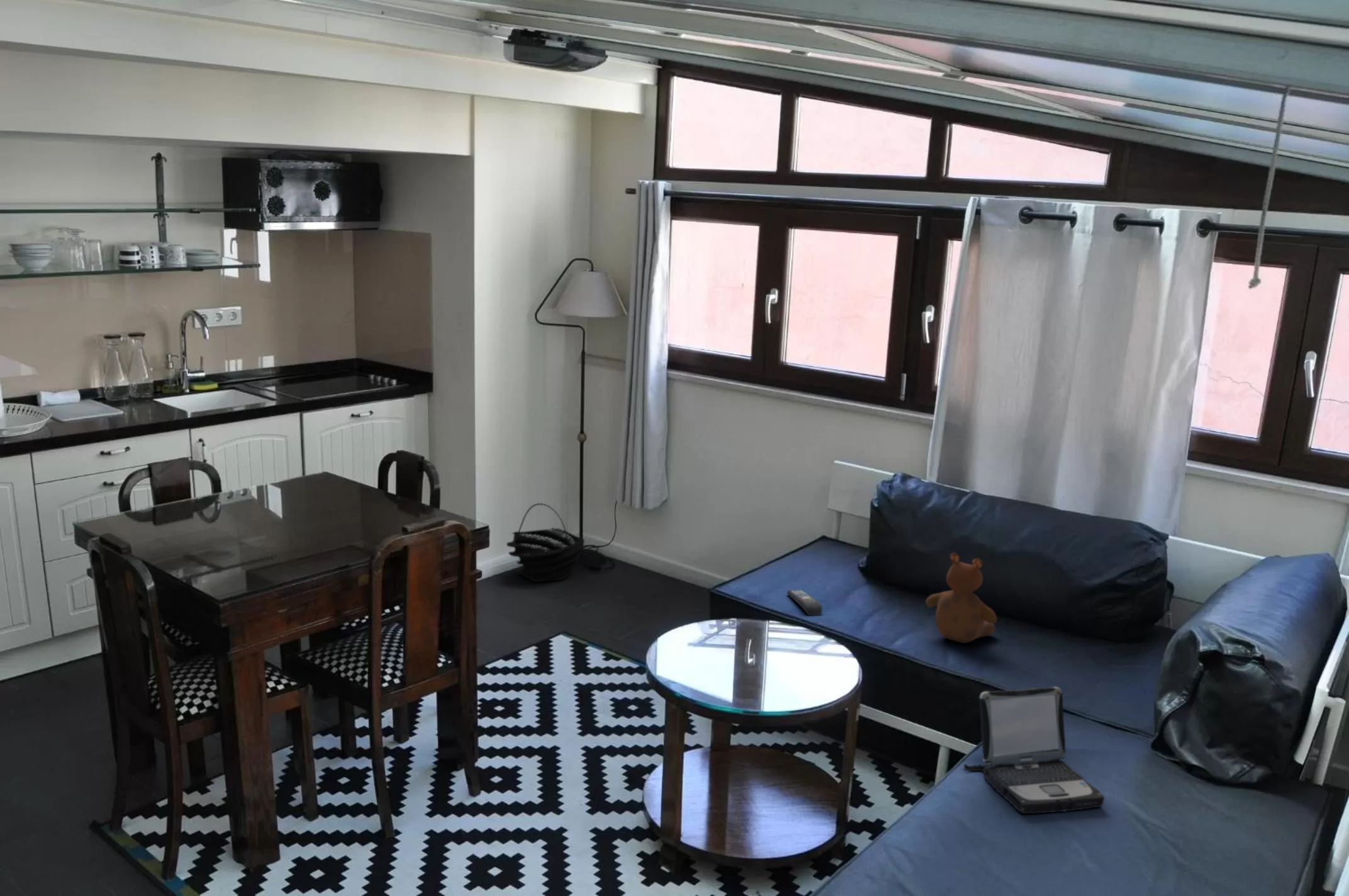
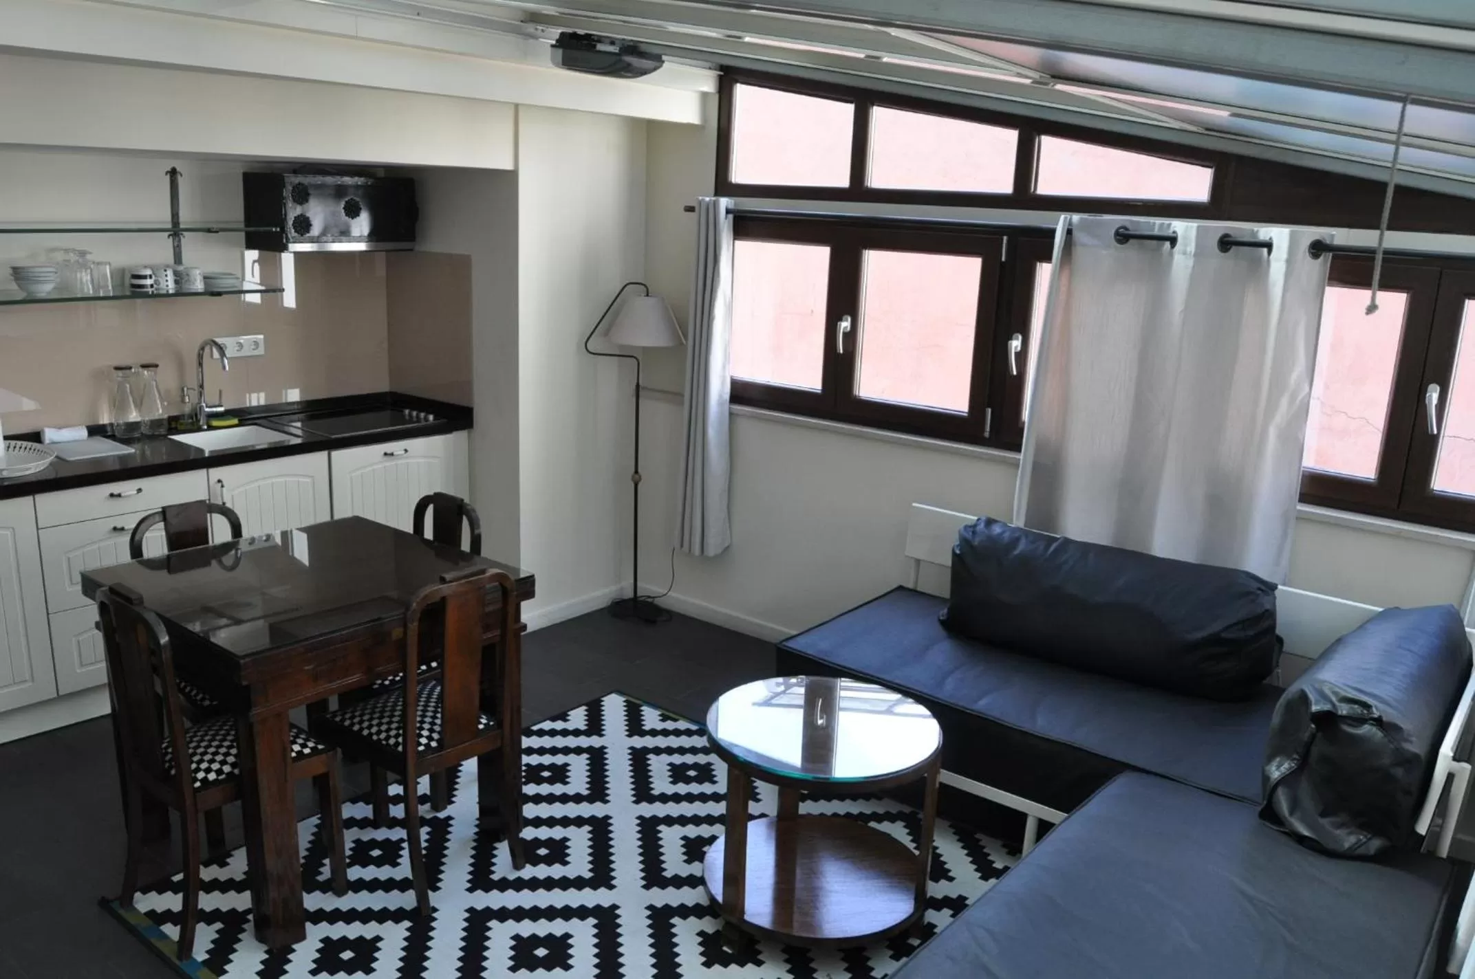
- laptop (1038, 746)
- remote control (804, 600)
- basket (546, 539)
- teddy bear (967, 595)
